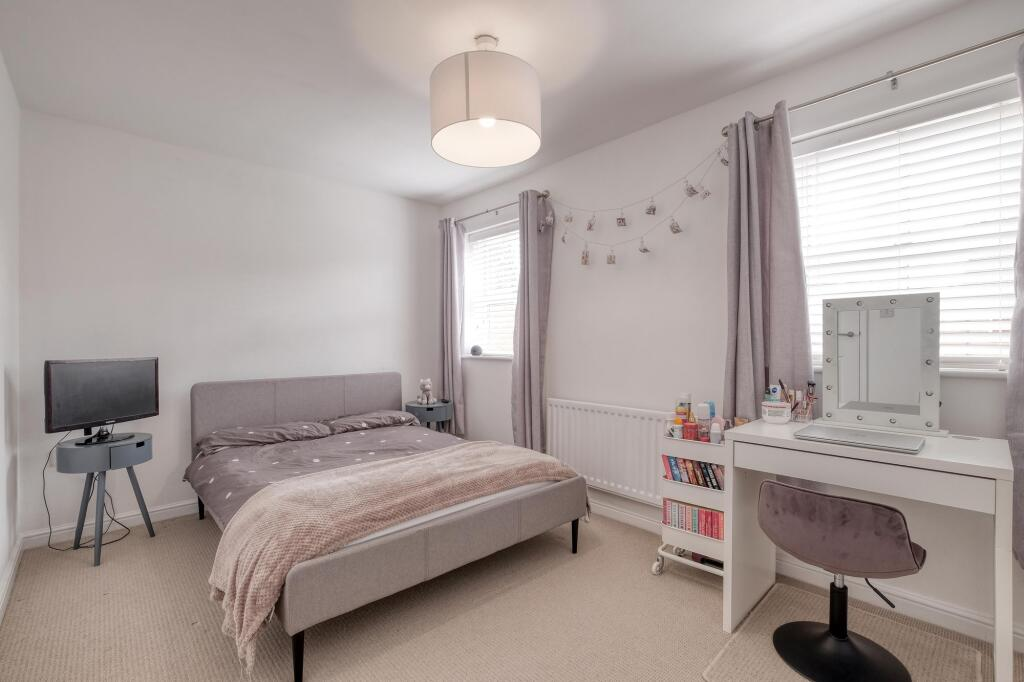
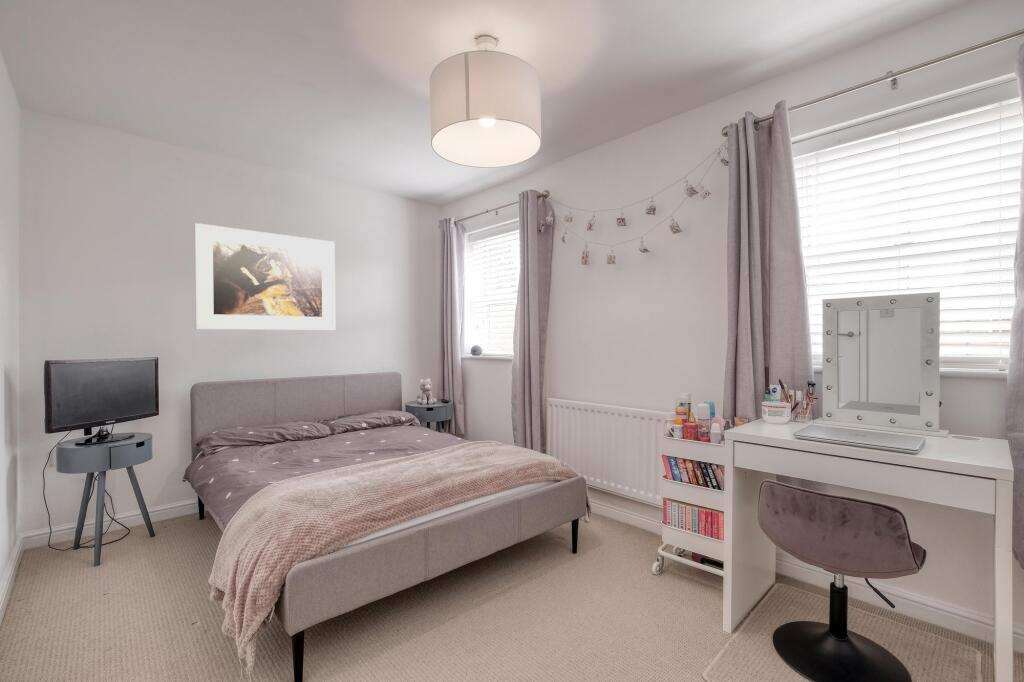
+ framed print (271, 281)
